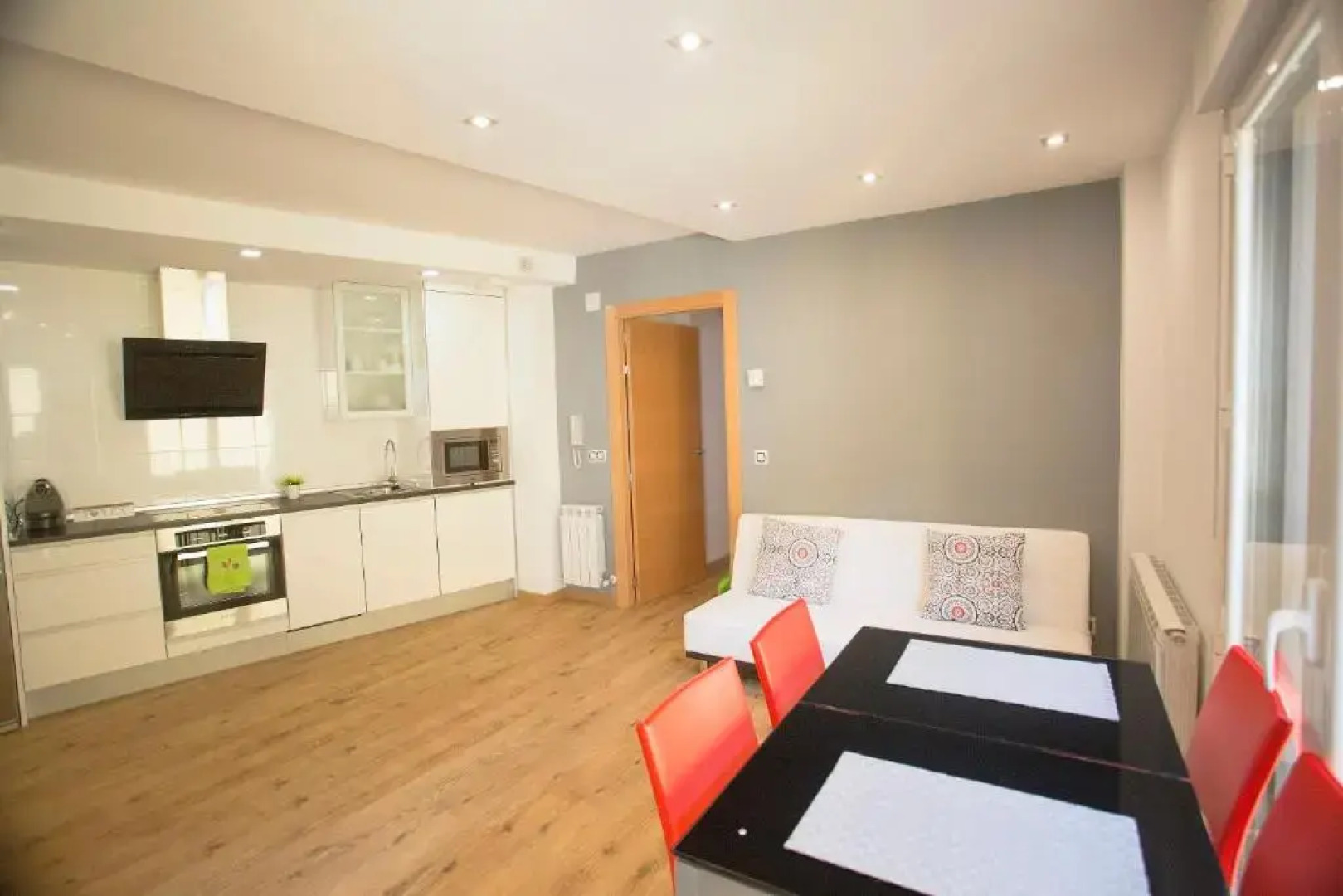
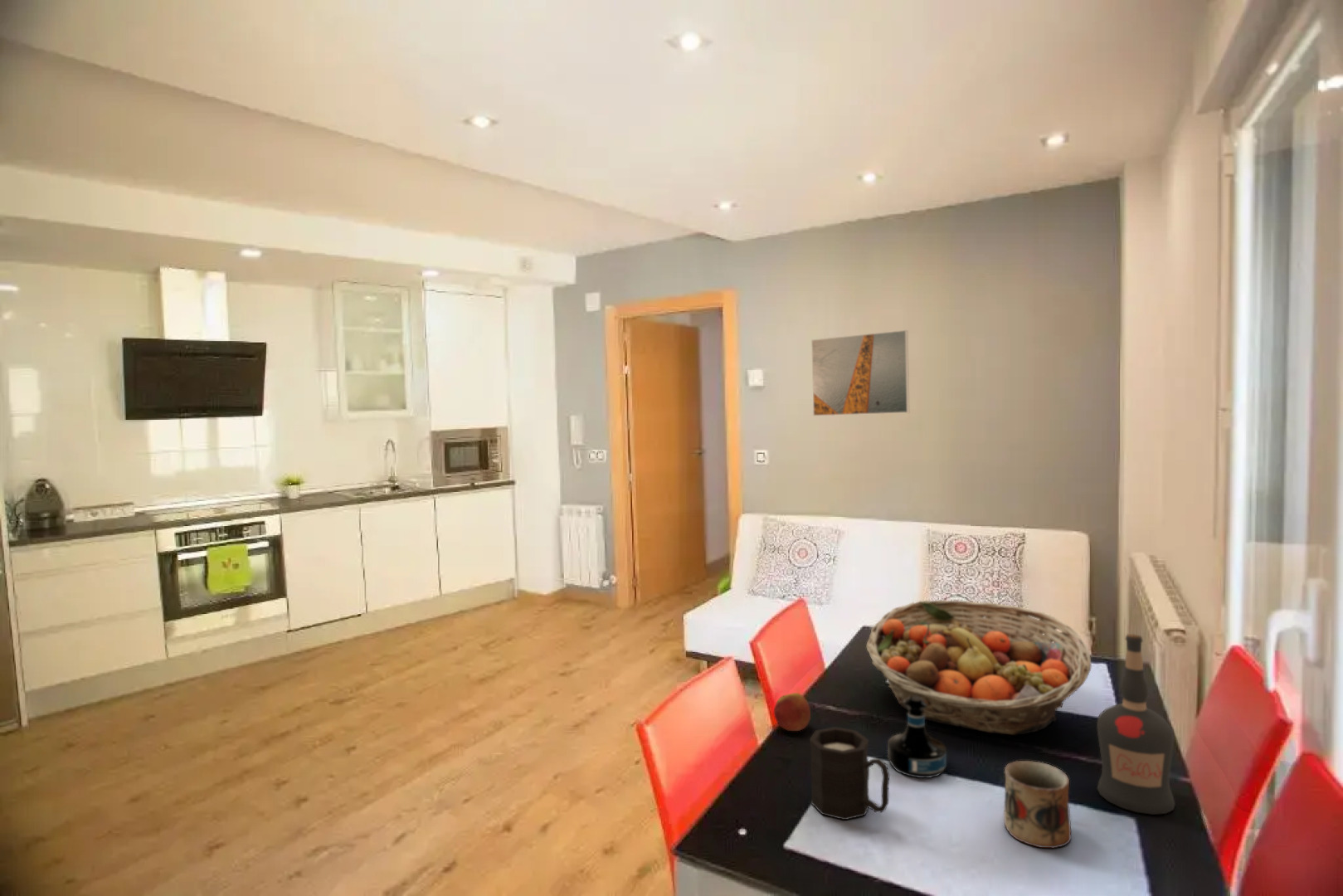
+ mug (850, 776)
+ apple (792, 710)
+ fruit basket (971, 661)
+ mug (1035, 799)
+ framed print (859, 374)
+ liquor bottle (1134, 716)
+ tequila bottle (916, 732)
